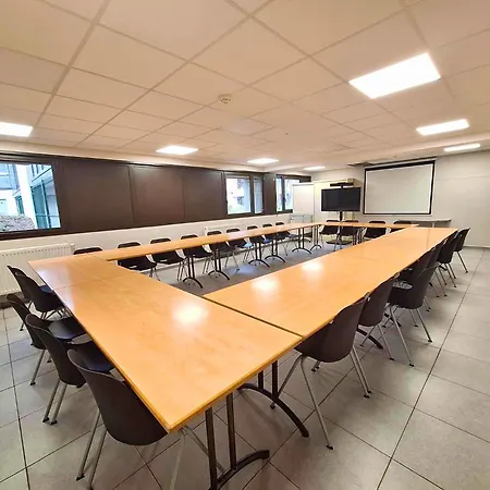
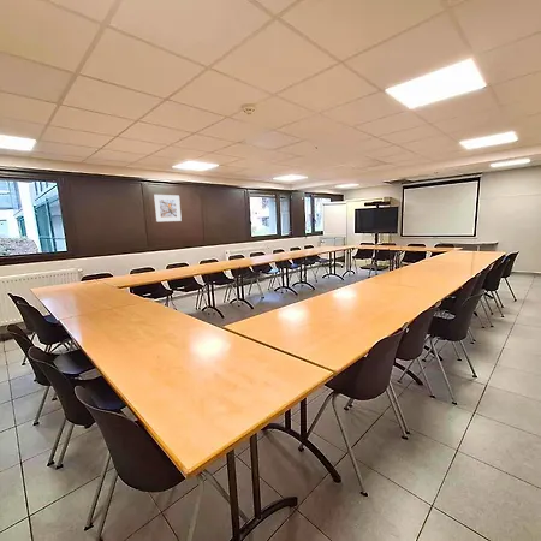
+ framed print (167, 208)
